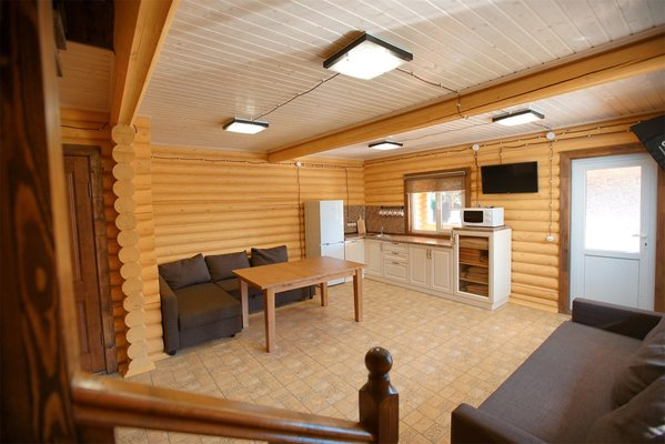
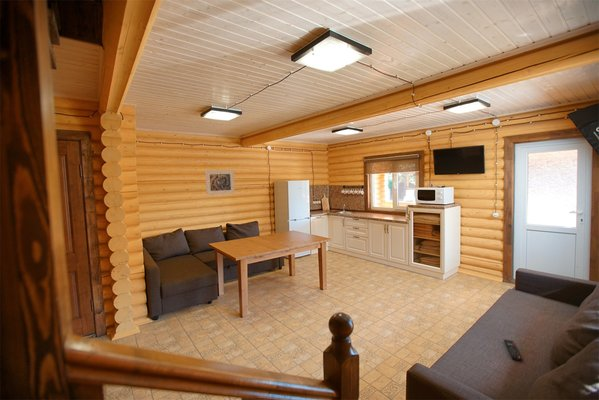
+ remote control (512, 349)
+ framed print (220, 182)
